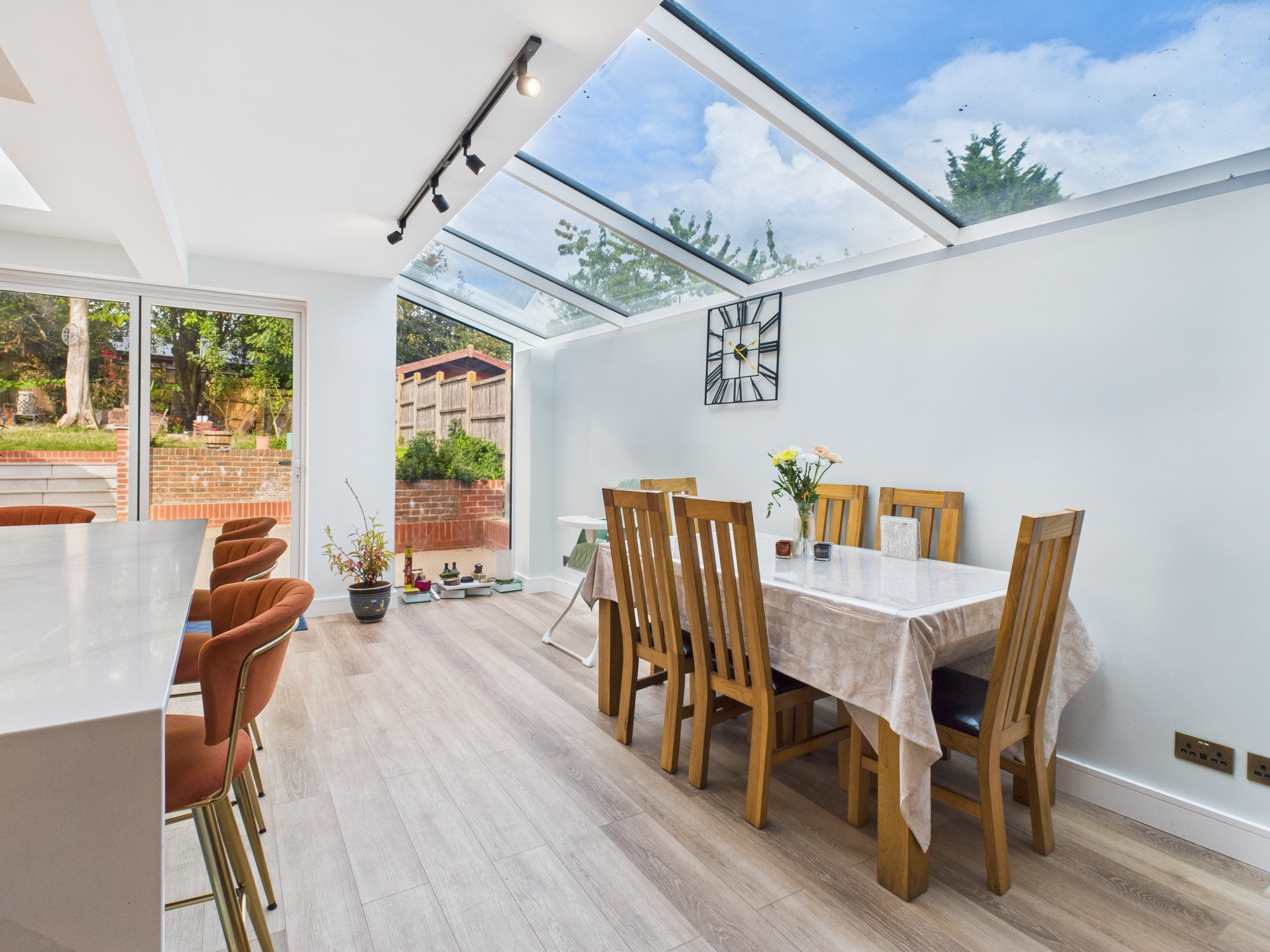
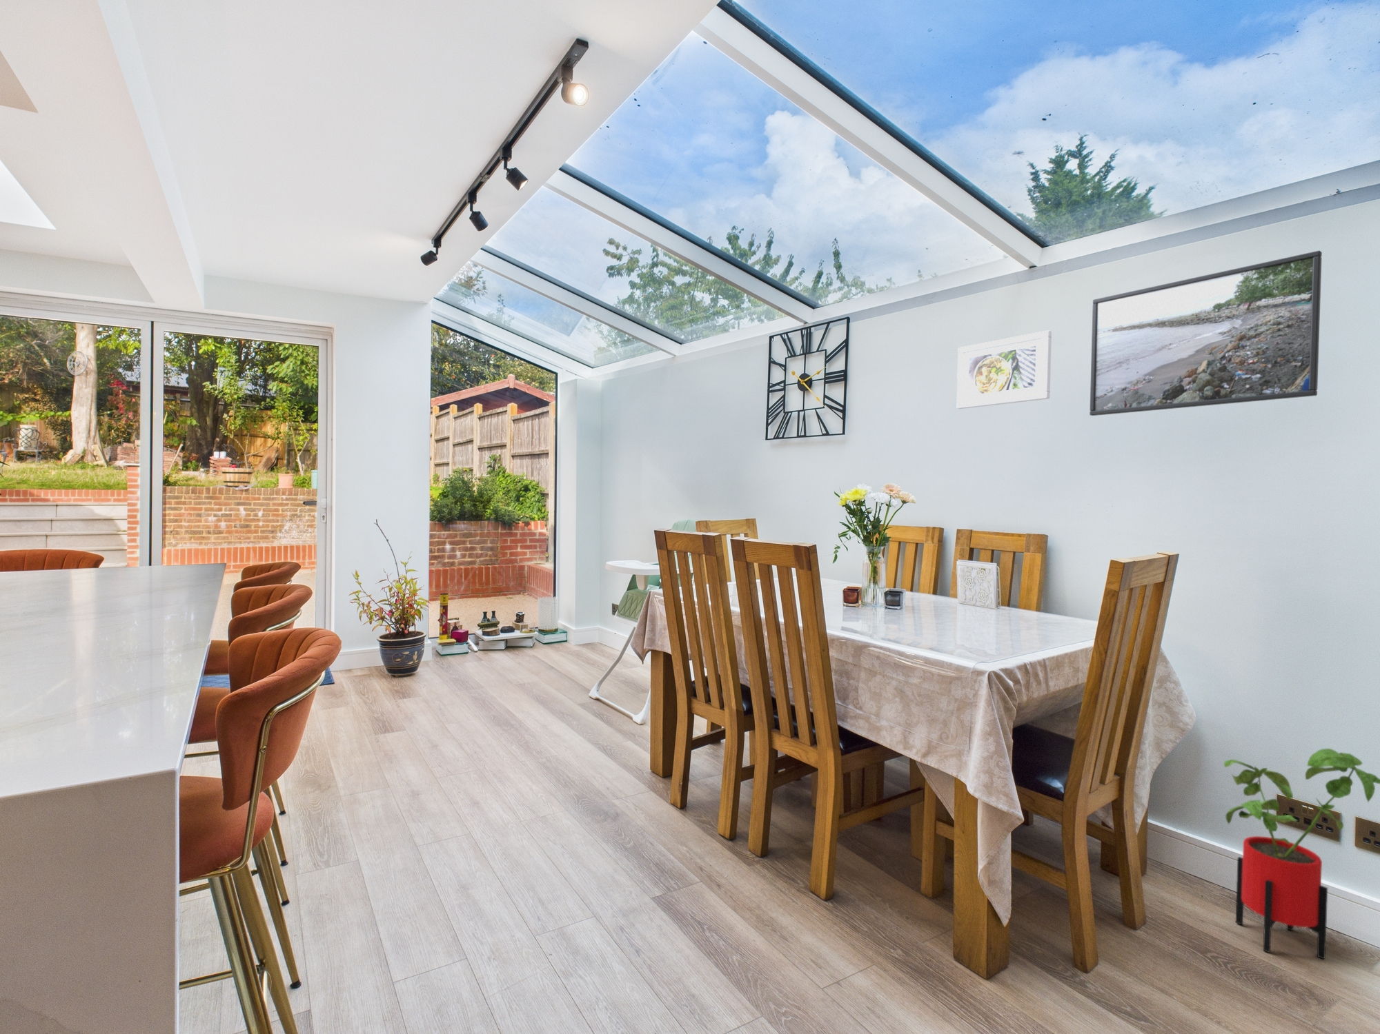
+ house plant (1290, 843)
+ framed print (1192, 342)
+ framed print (1001, 371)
